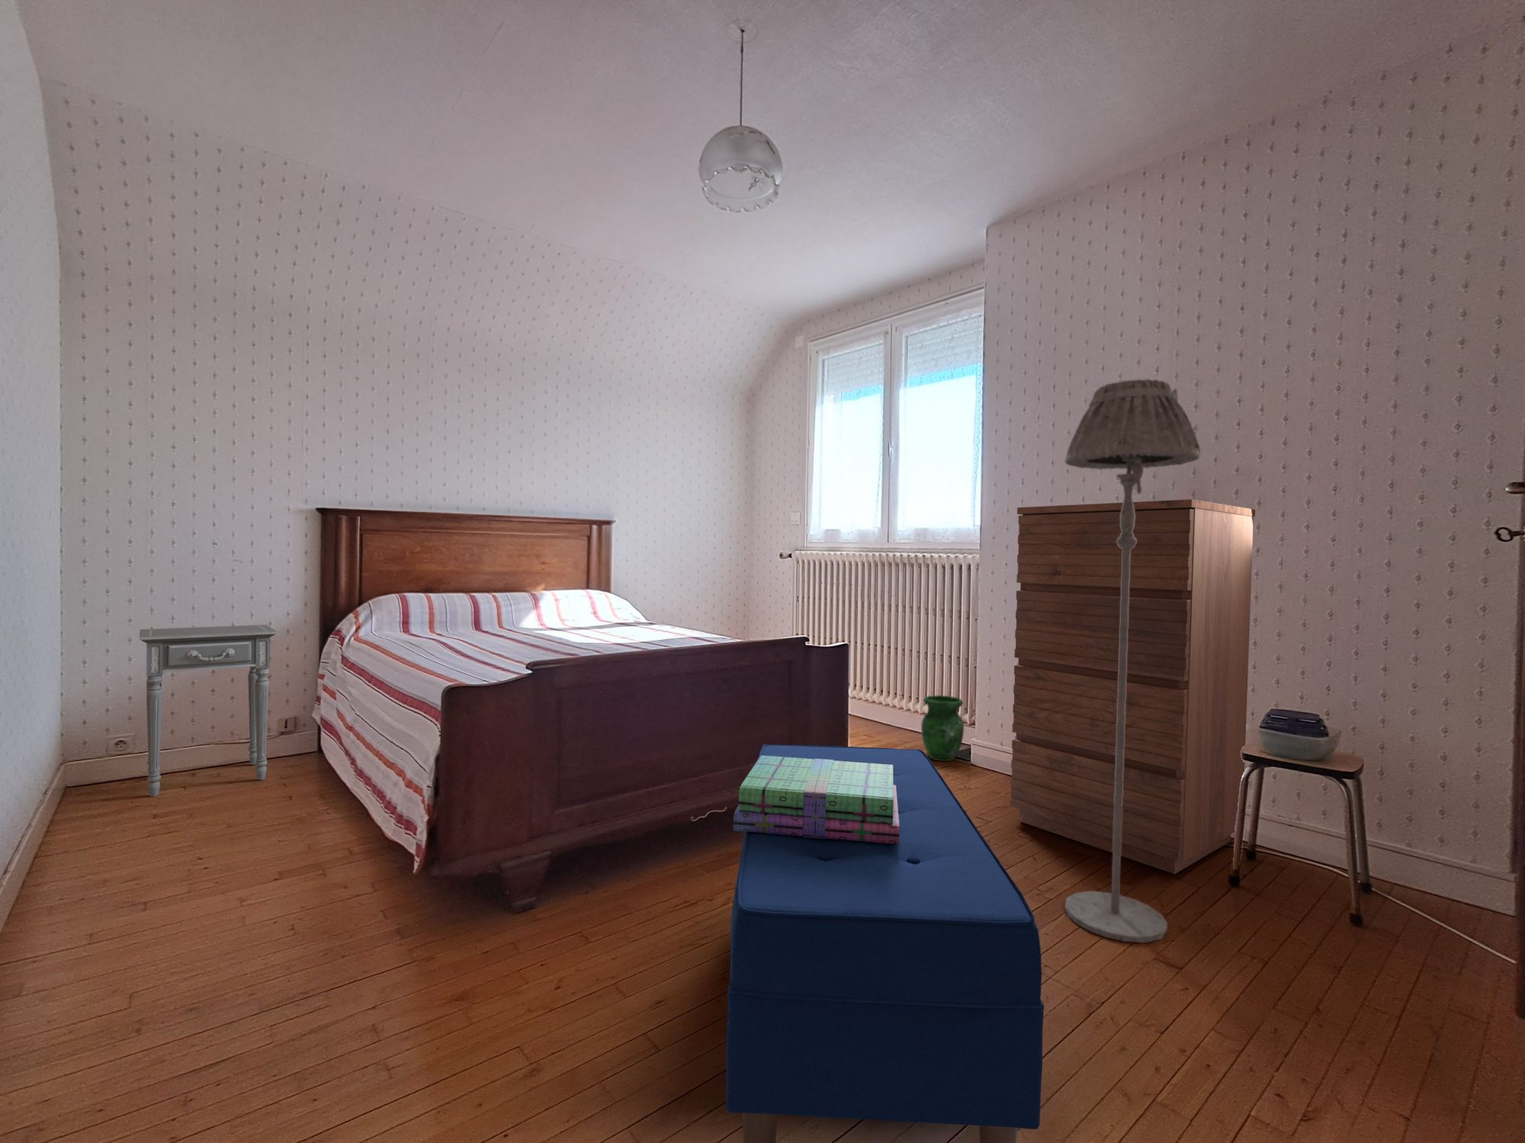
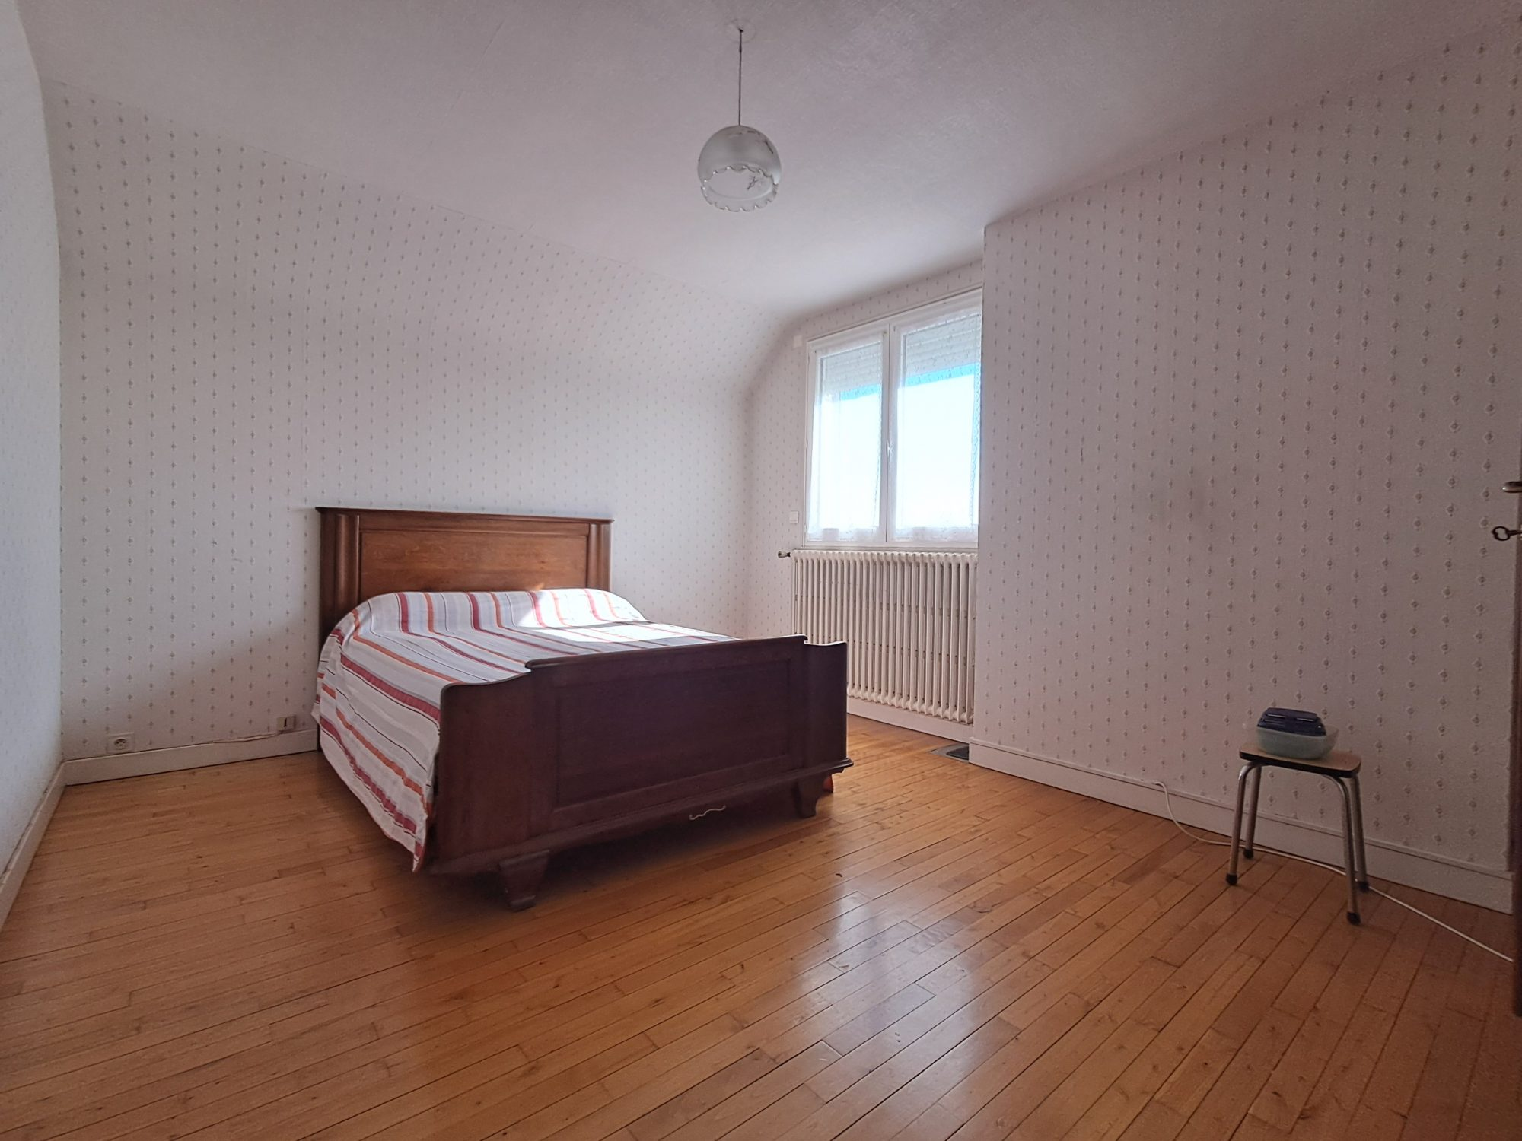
- dresser (1128, 670)
- side table (208, 669)
- vase (943, 728)
- floor lamp (1123, 654)
- bench (854, 909)
- stack of books (820, 795)
